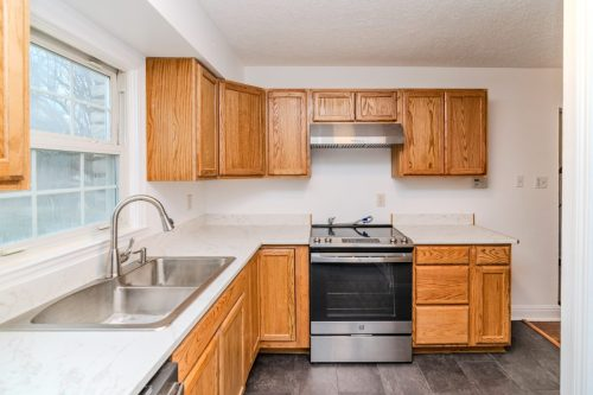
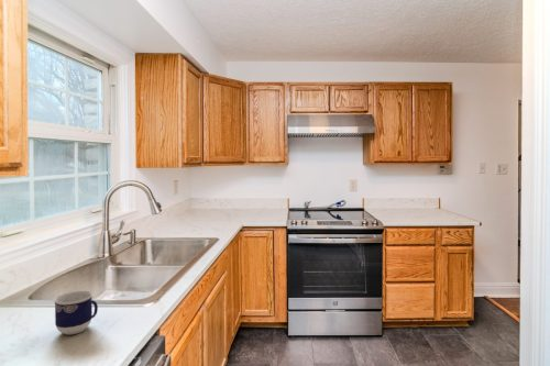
+ cup (78, 313)
